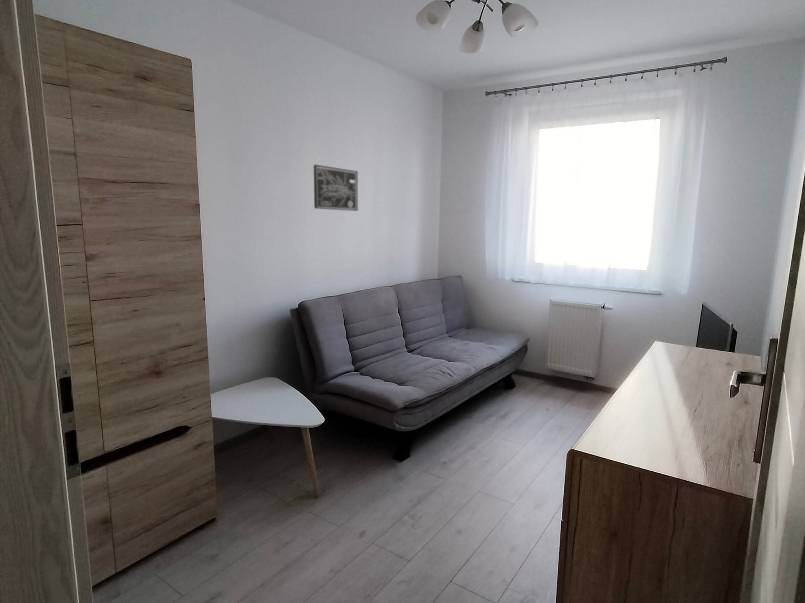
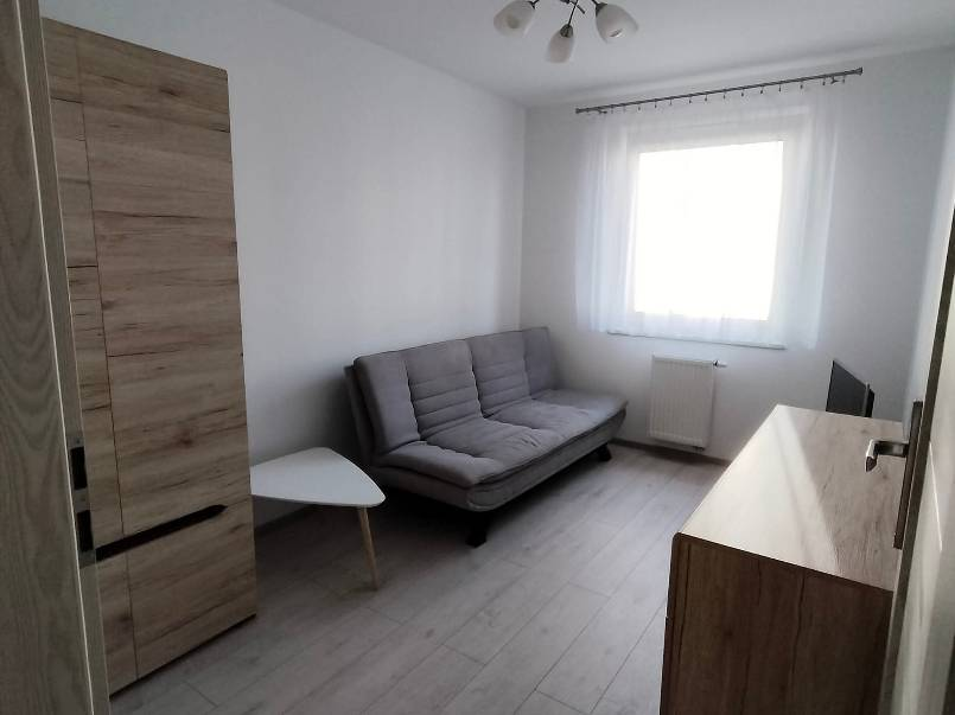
- wall art (336, 189)
